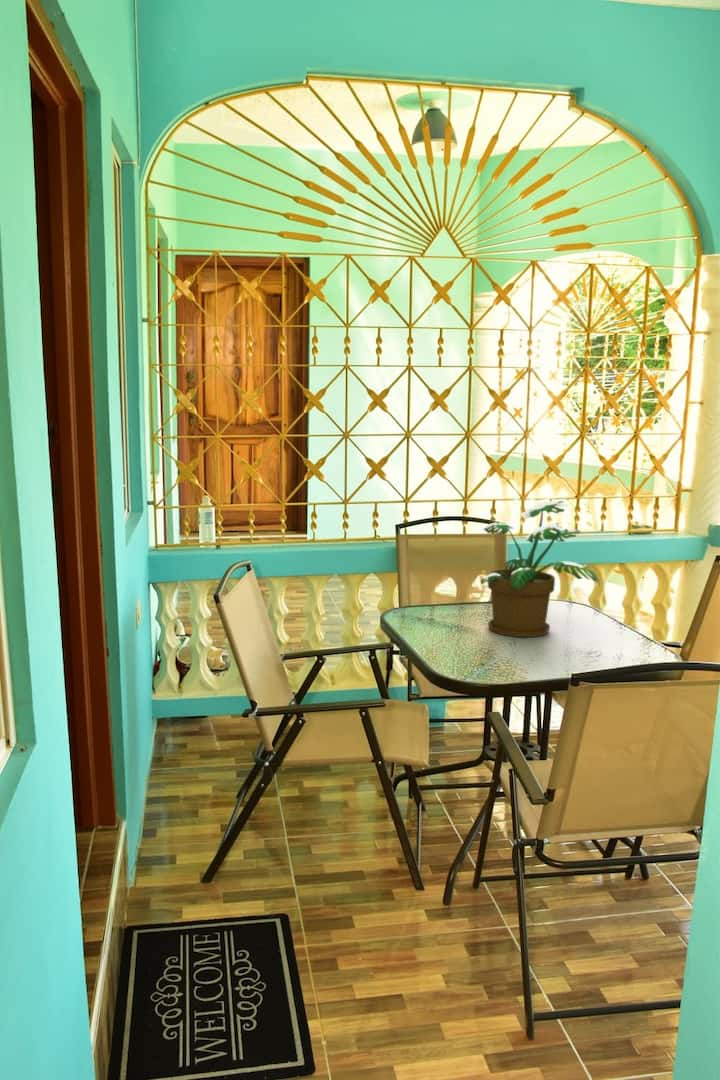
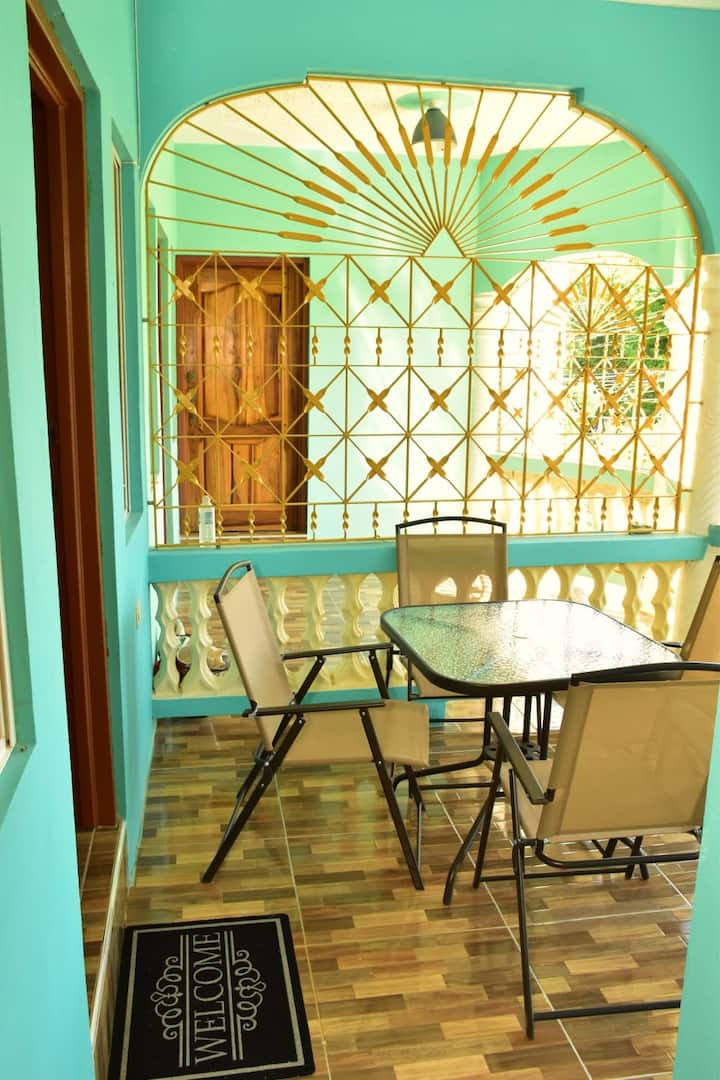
- potted plant (540, 569)
